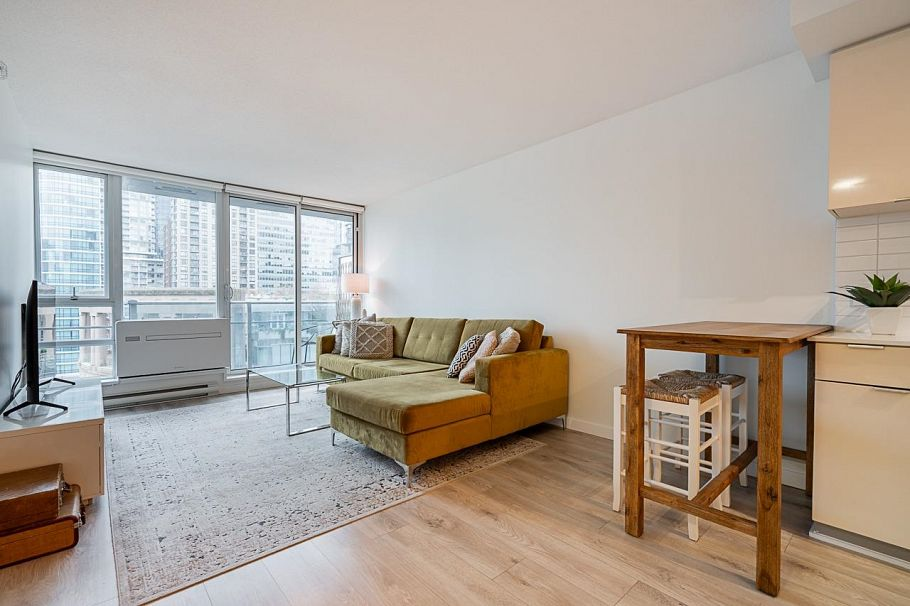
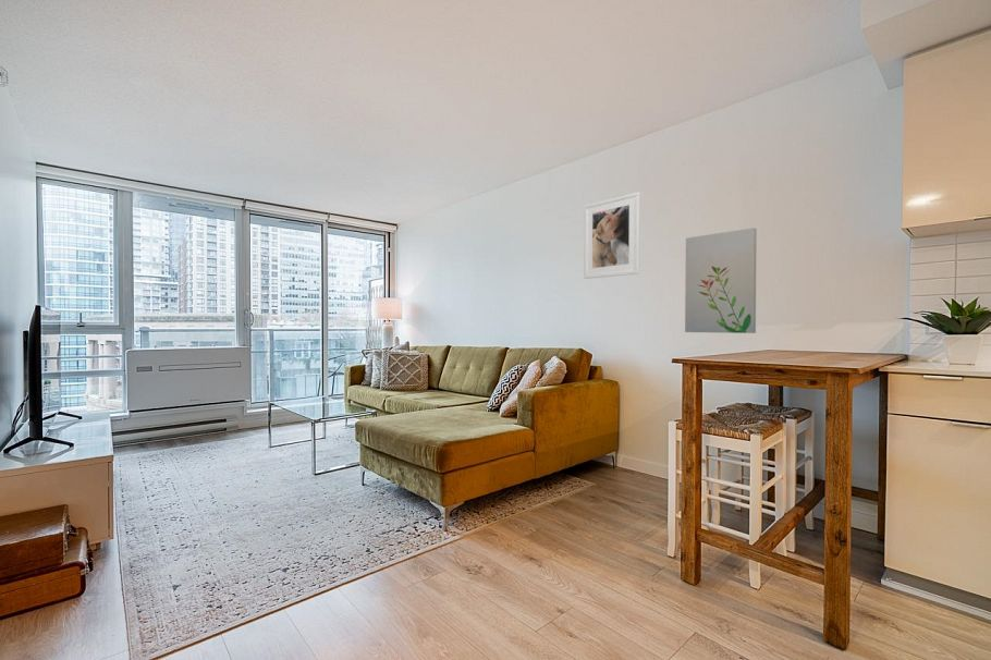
+ wall art (719, 283)
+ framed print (610, 237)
